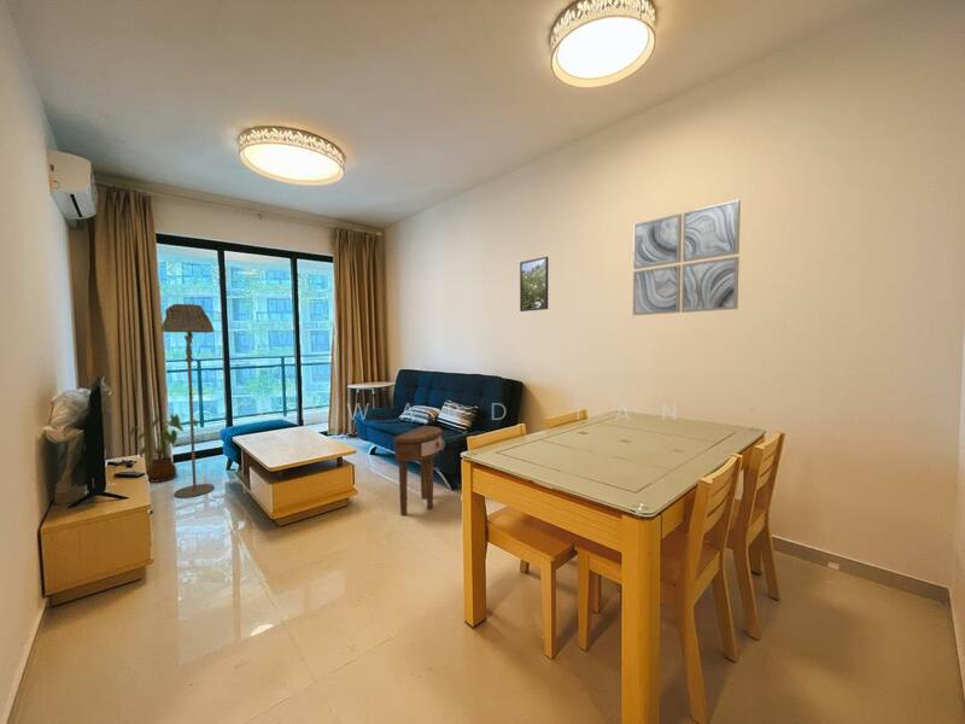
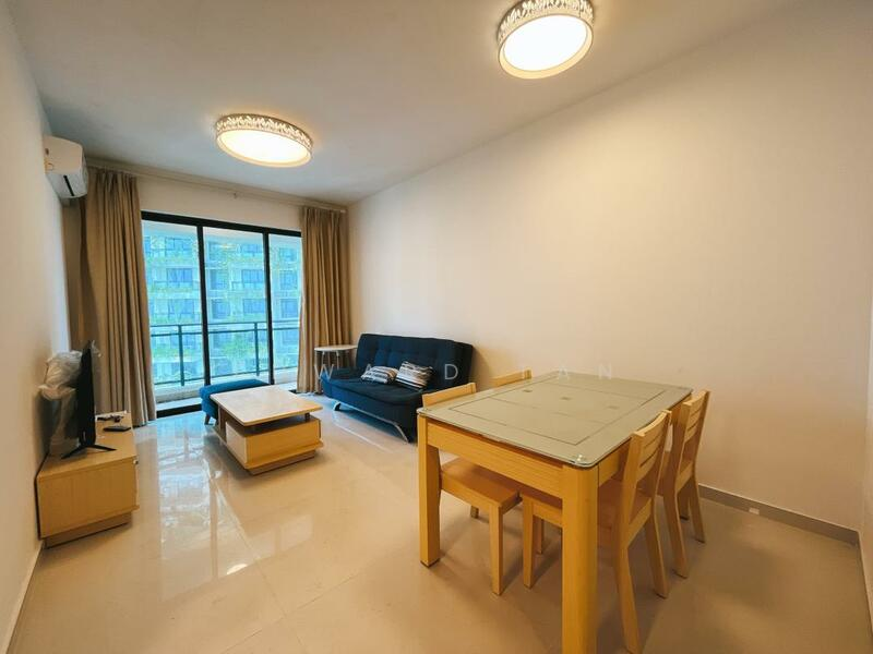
- house plant (164, 448)
- side table (421, 468)
- wall art (682, 264)
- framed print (533, 285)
- floor lamp (191, 398)
